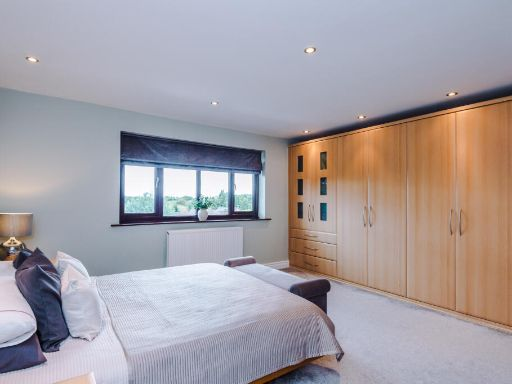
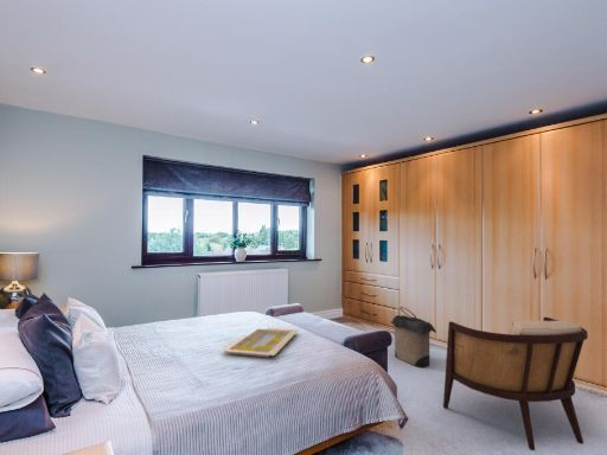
+ serving tray (263, 340)
+ laundry hamper (413, 333)
+ armchair (516, 365)
